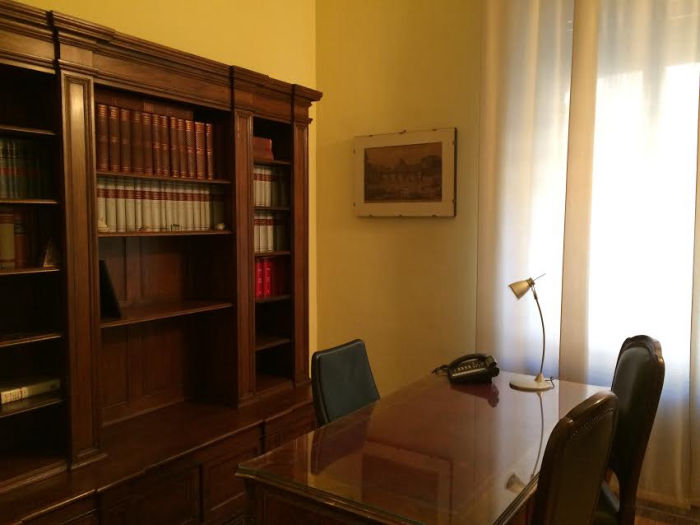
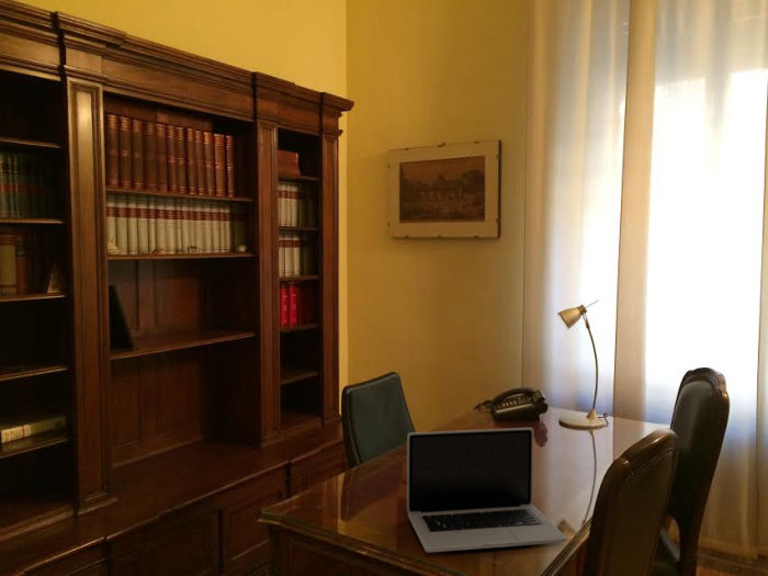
+ laptop (483, 486)
